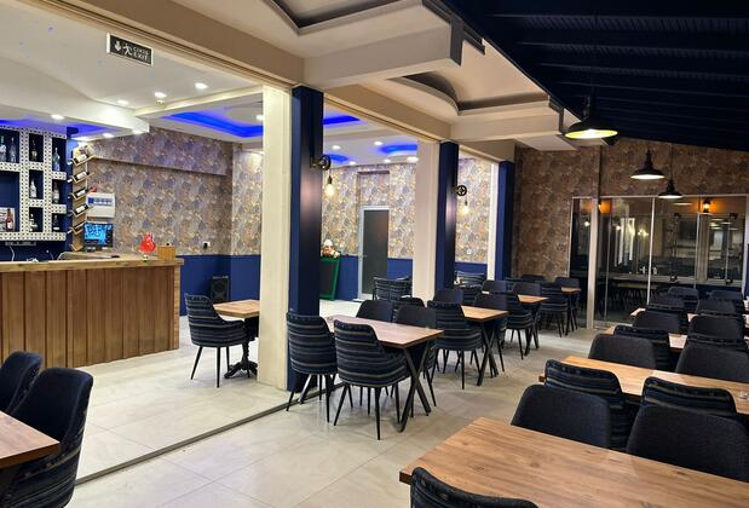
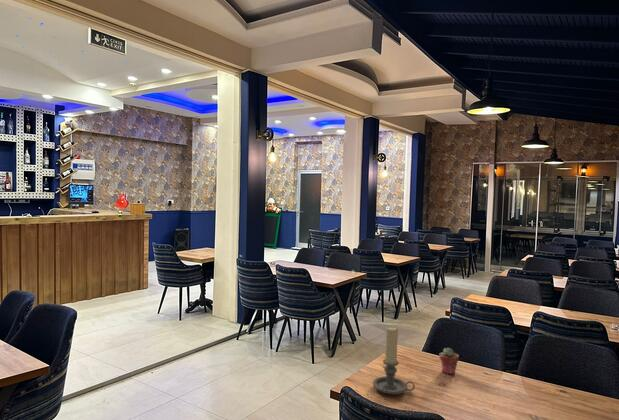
+ candle holder (394, 358)
+ potted succulent (448, 359)
